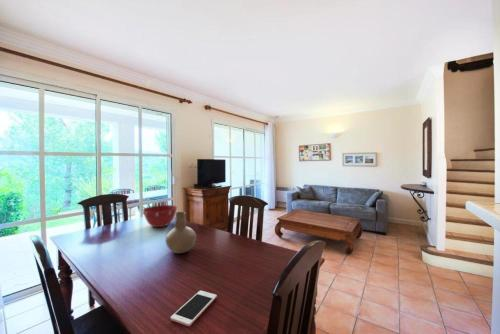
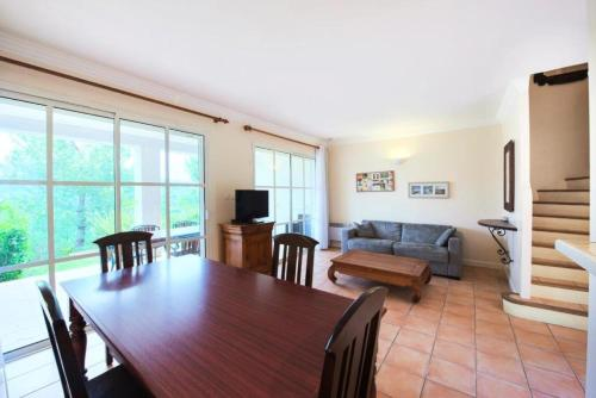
- cell phone (195, 306)
- mixing bowl (160, 216)
- vase (181, 231)
